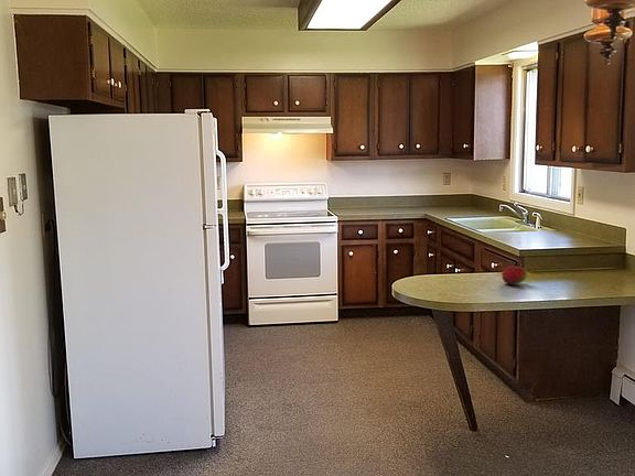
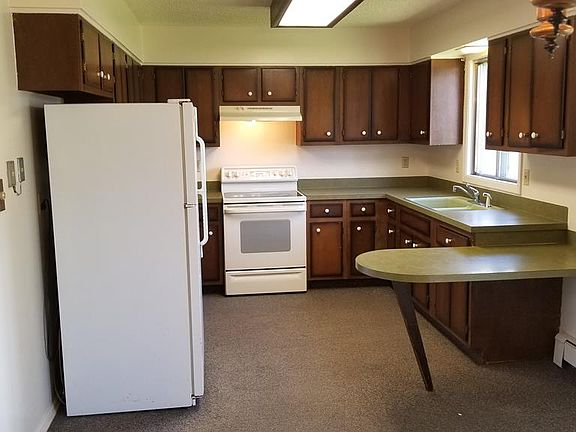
- fruit (514, 274)
